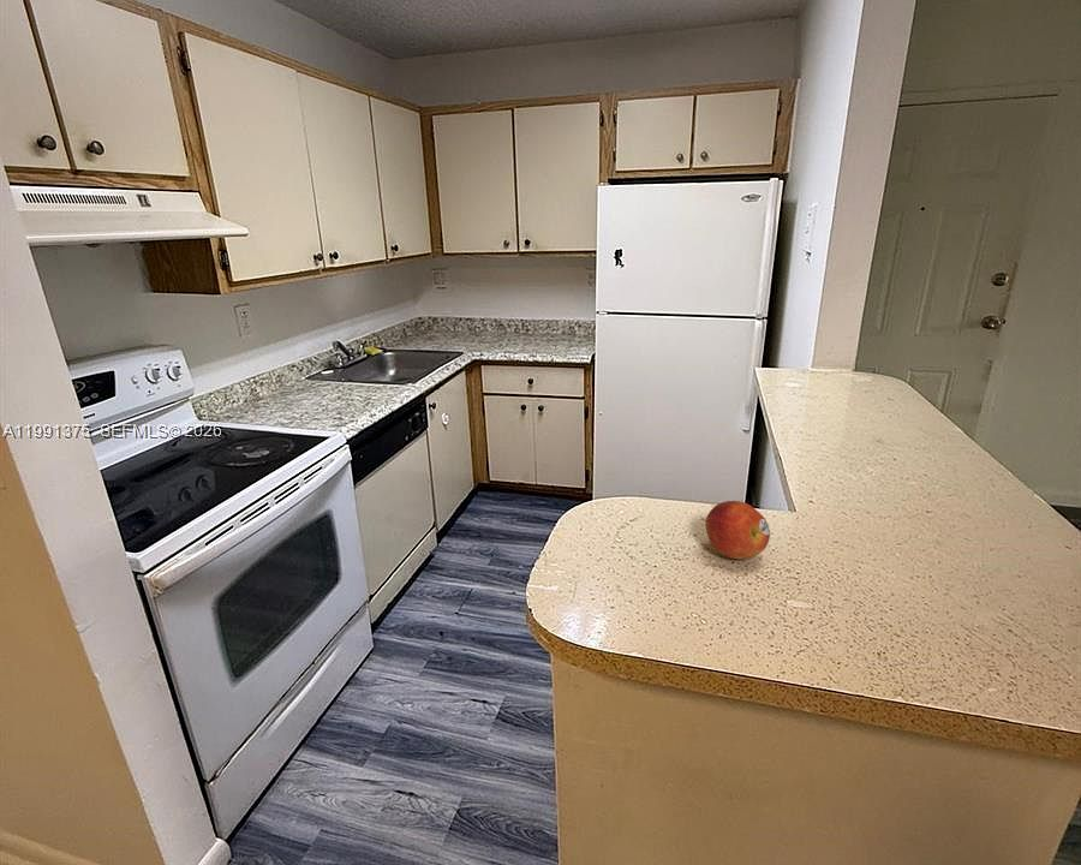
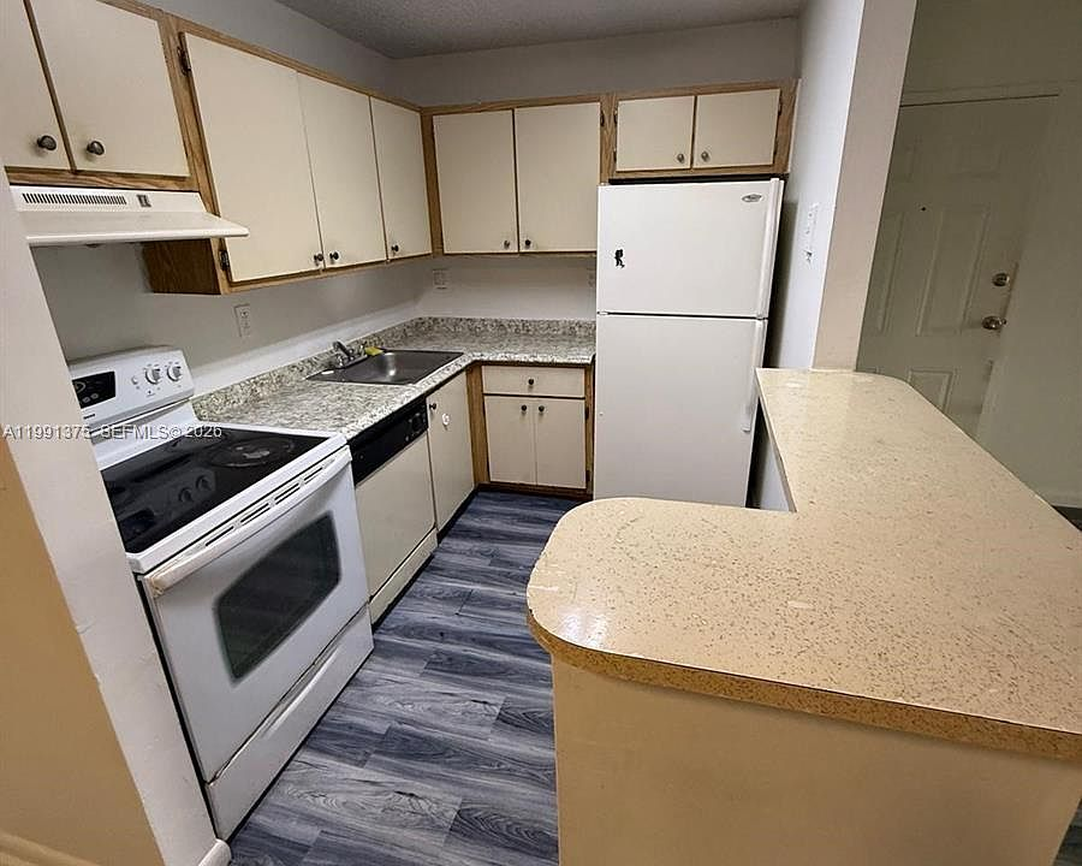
- fruit (737, 531)
